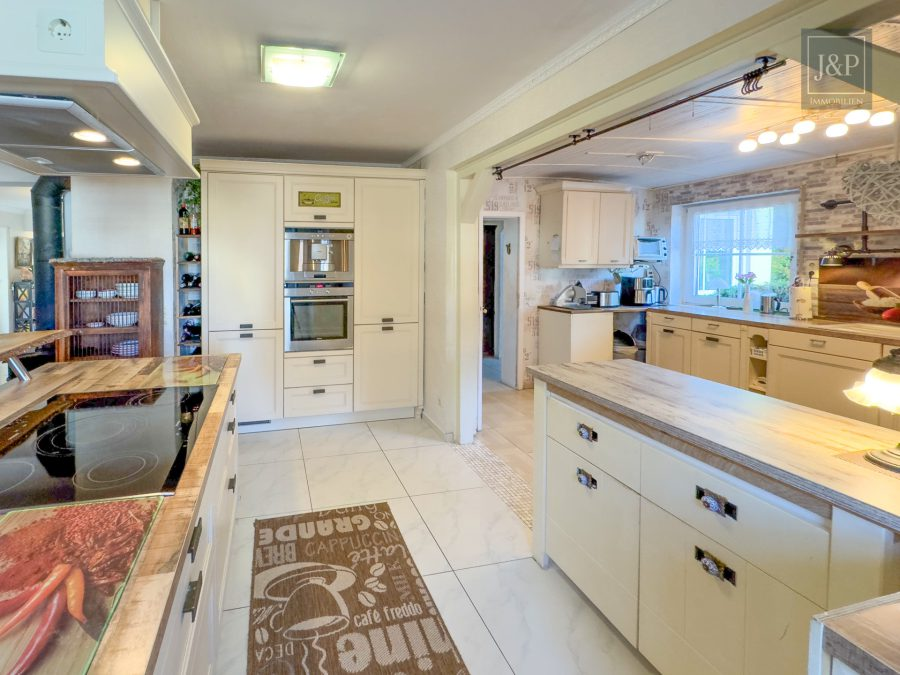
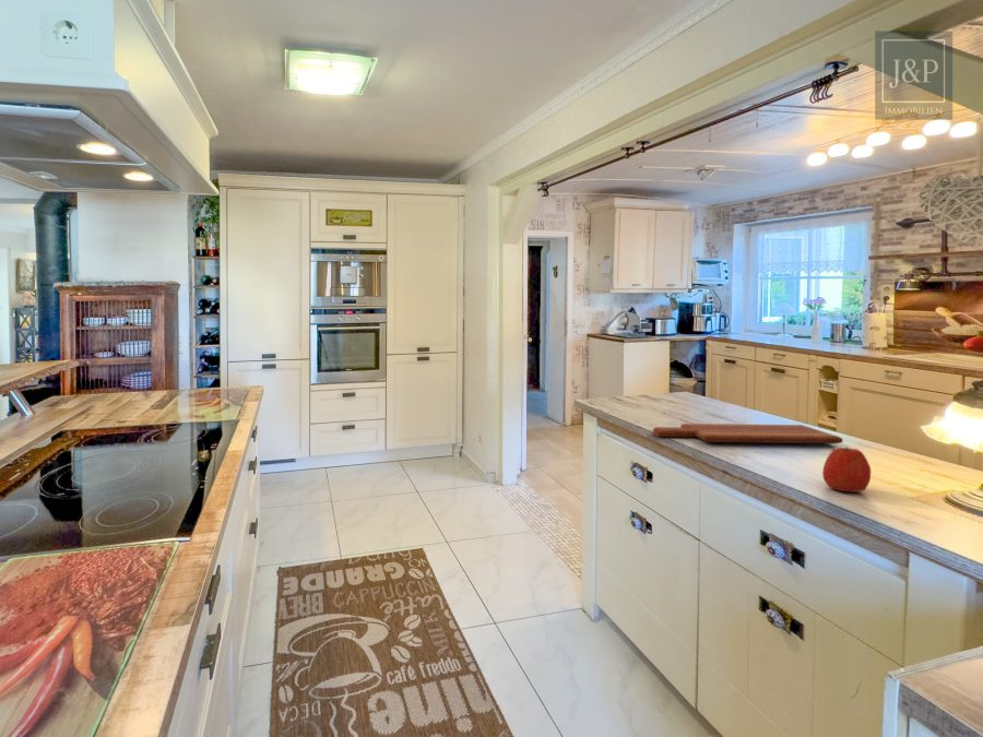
+ cutting board (751, 432)
+ apple (846, 467)
